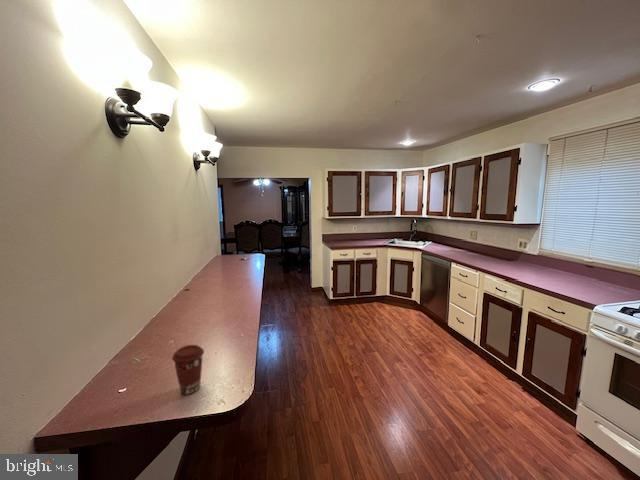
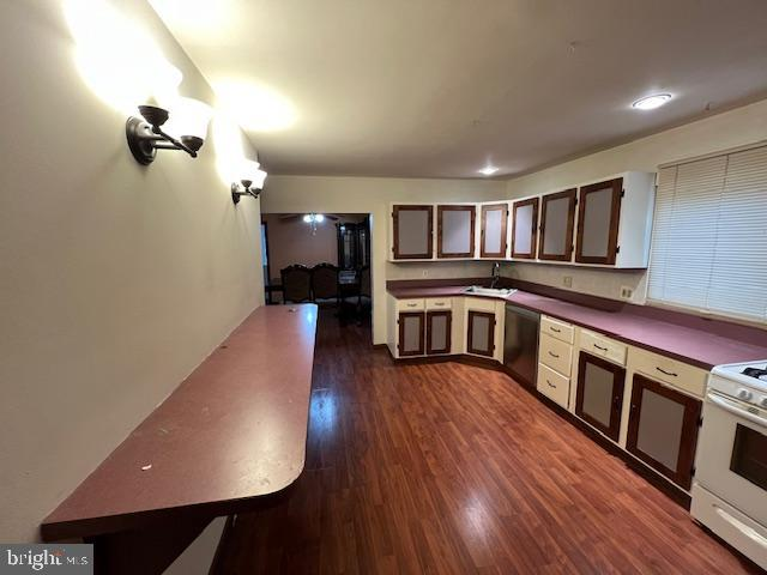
- coffee cup (189, 369)
